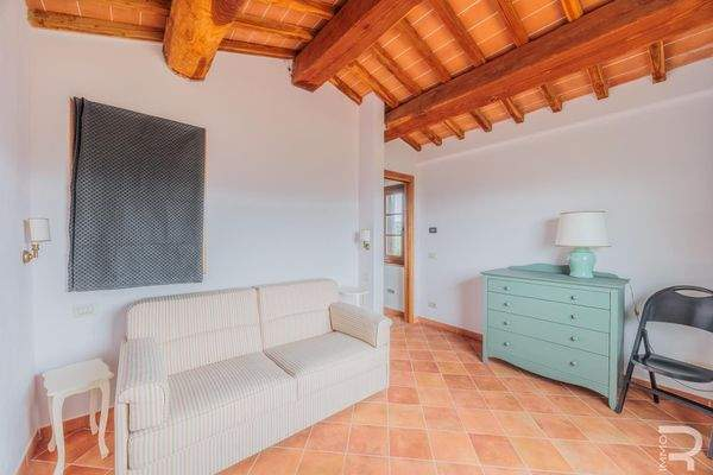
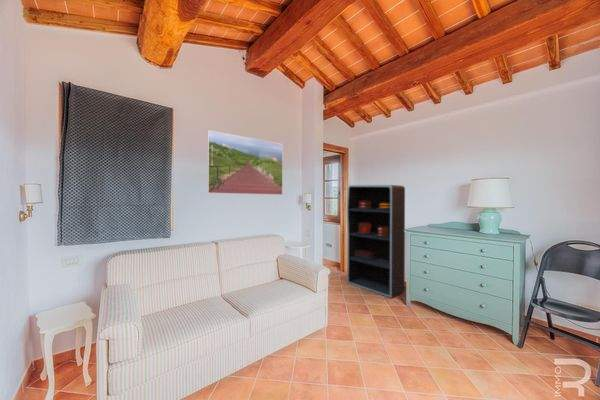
+ bookshelf (374, 235)
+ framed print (248, 166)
